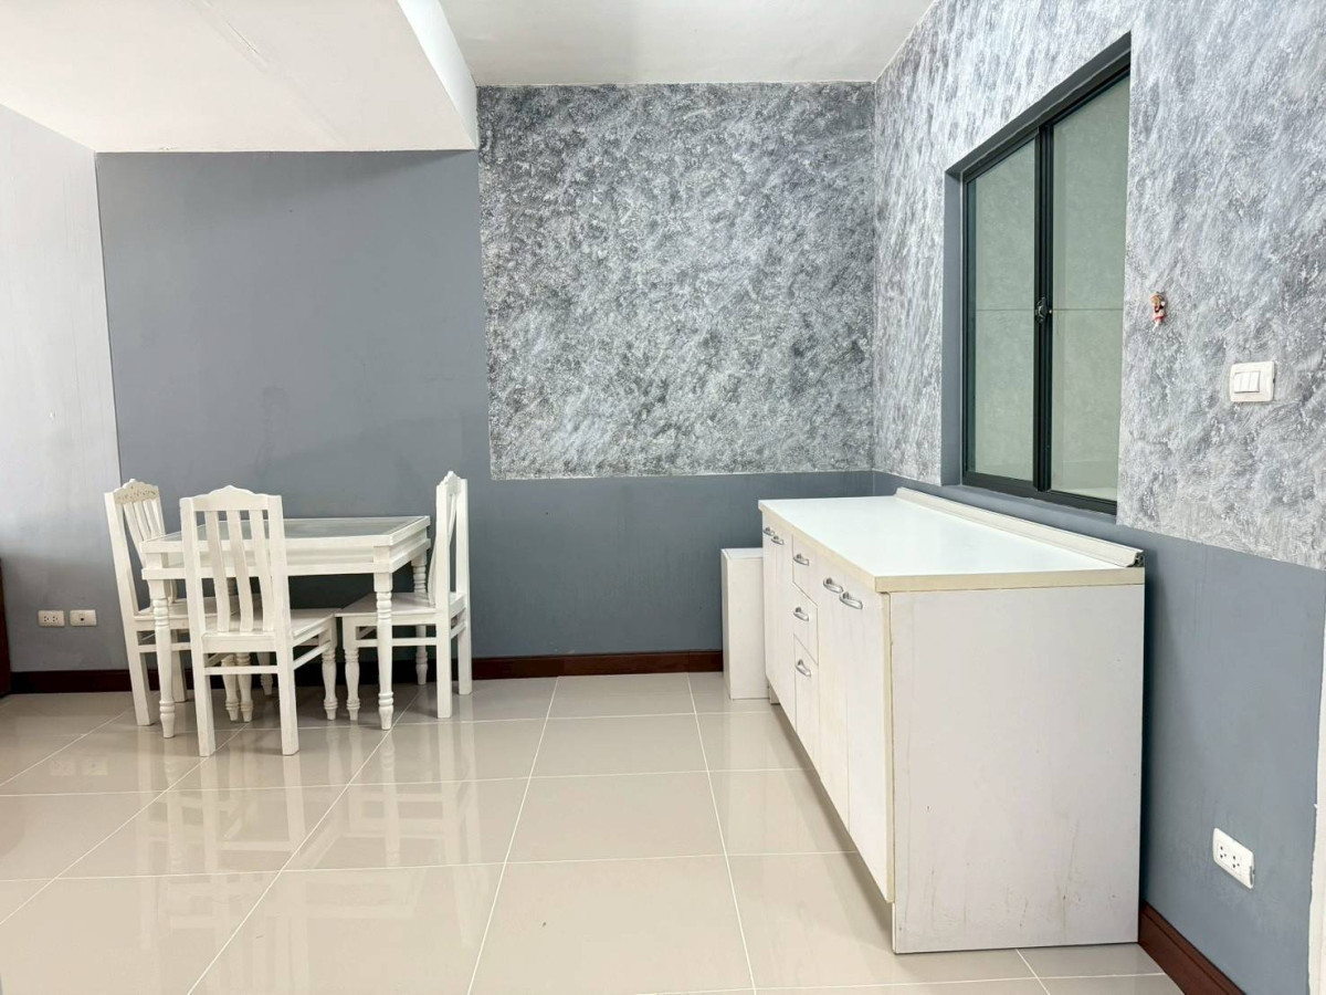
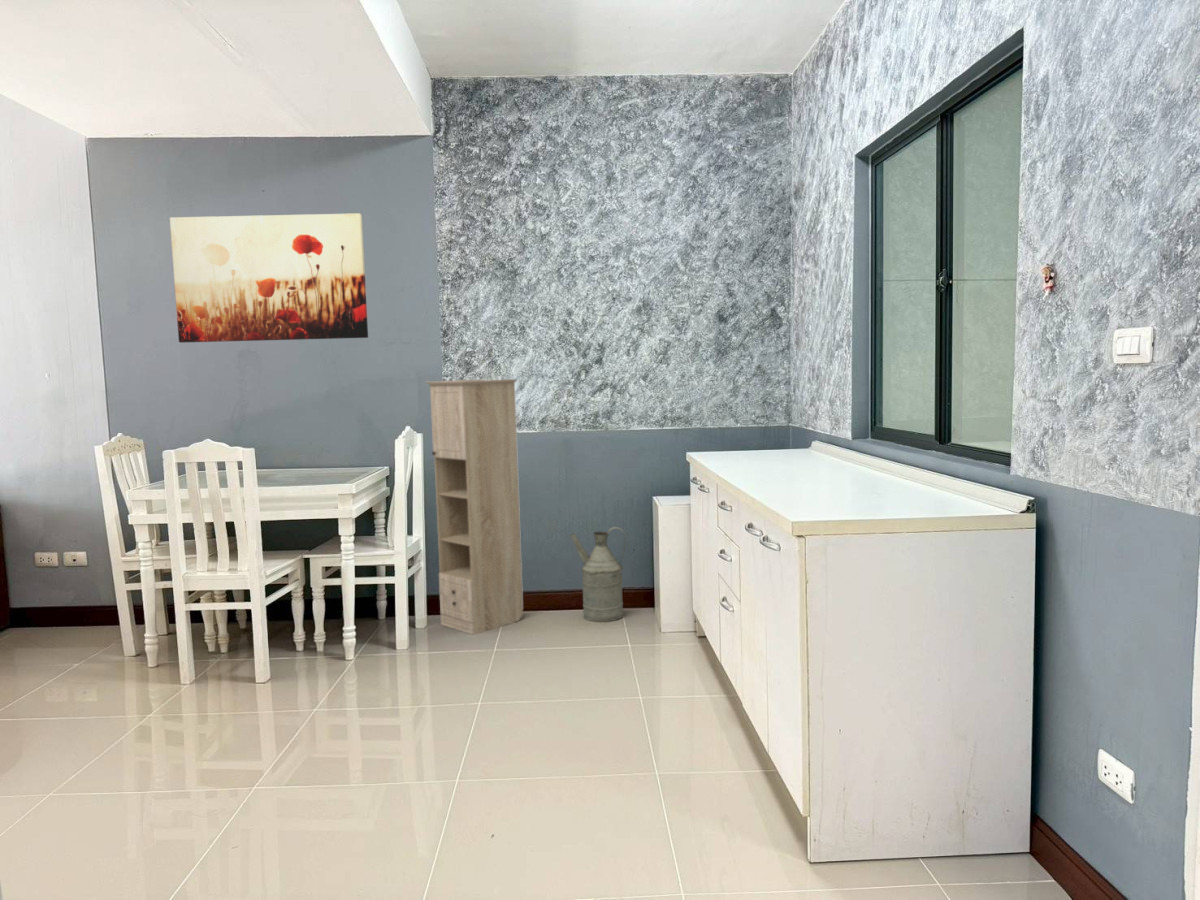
+ storage cabinet (476, 503)
+ wall art (270, 278)
+ watering can (598, 572)
